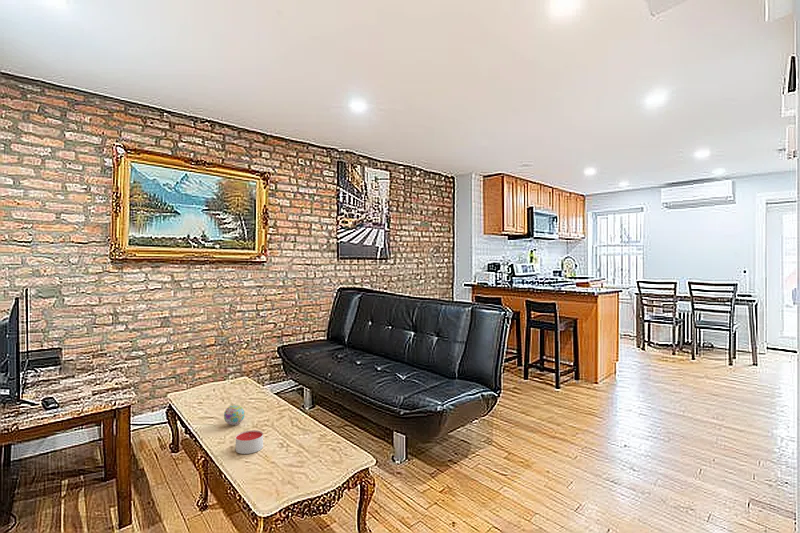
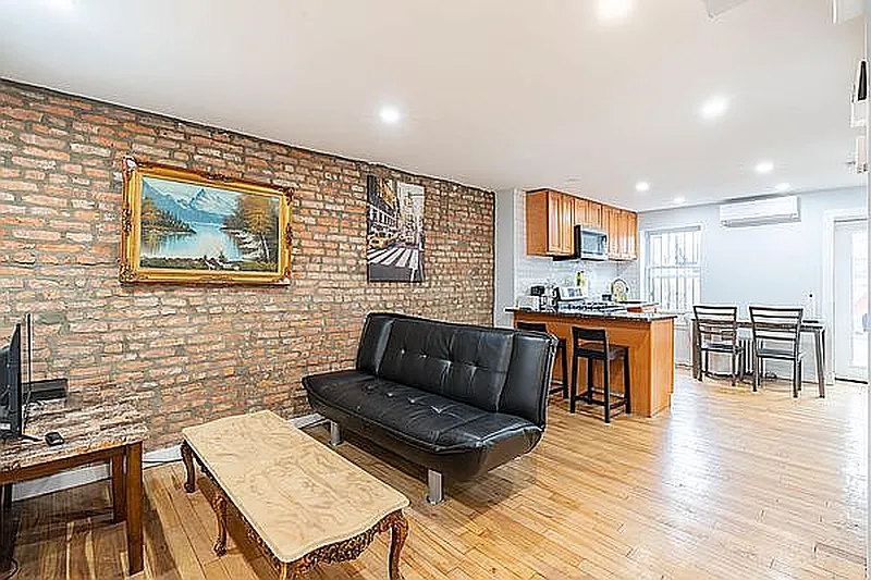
- candle (249, 441)
- decorative ball (234, 414)
